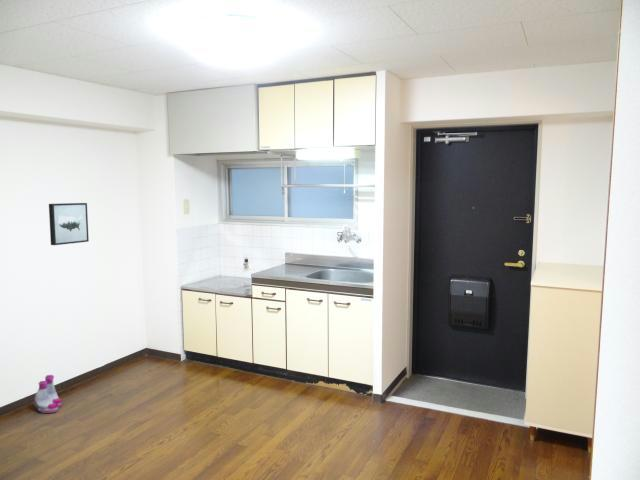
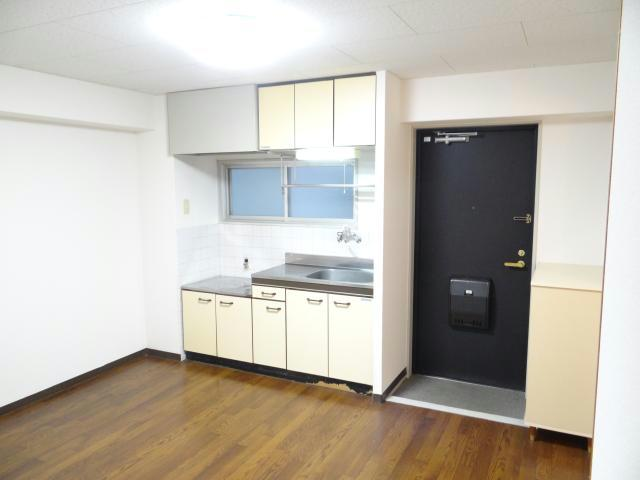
- wall art (69, 223)
- boots (48, 392)
